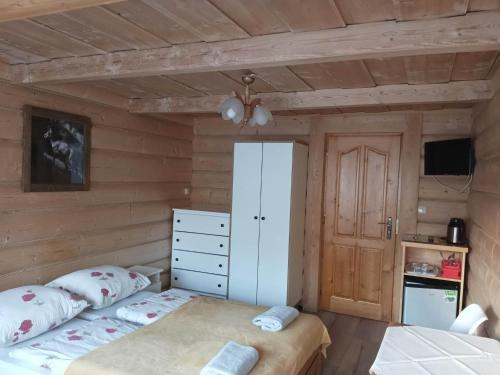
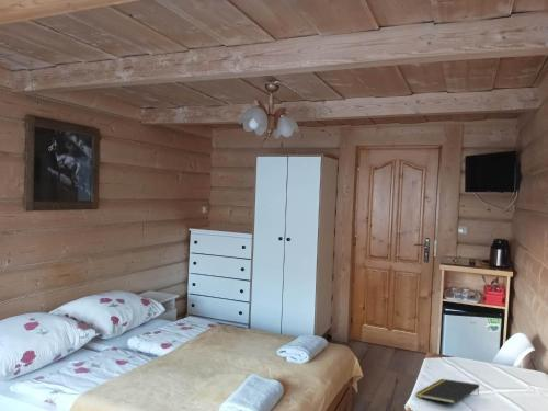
+ notepad (447, 390)
